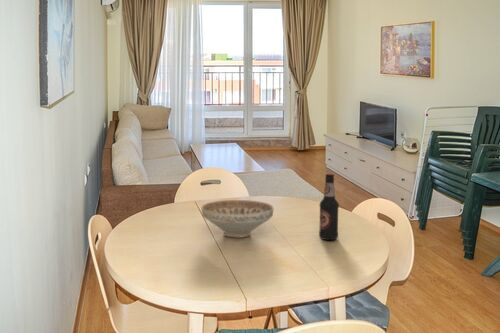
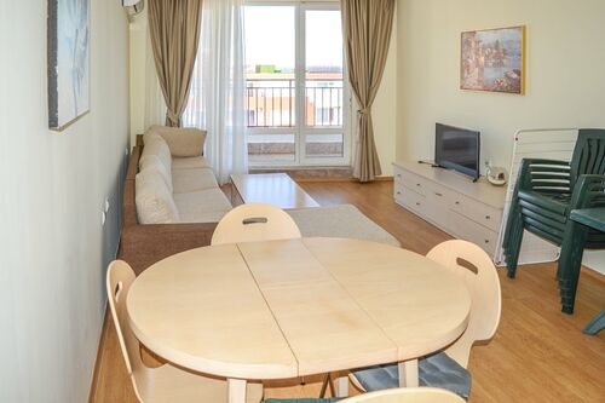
- decorative bowl (237, 220)
- bottle (329, 206)
